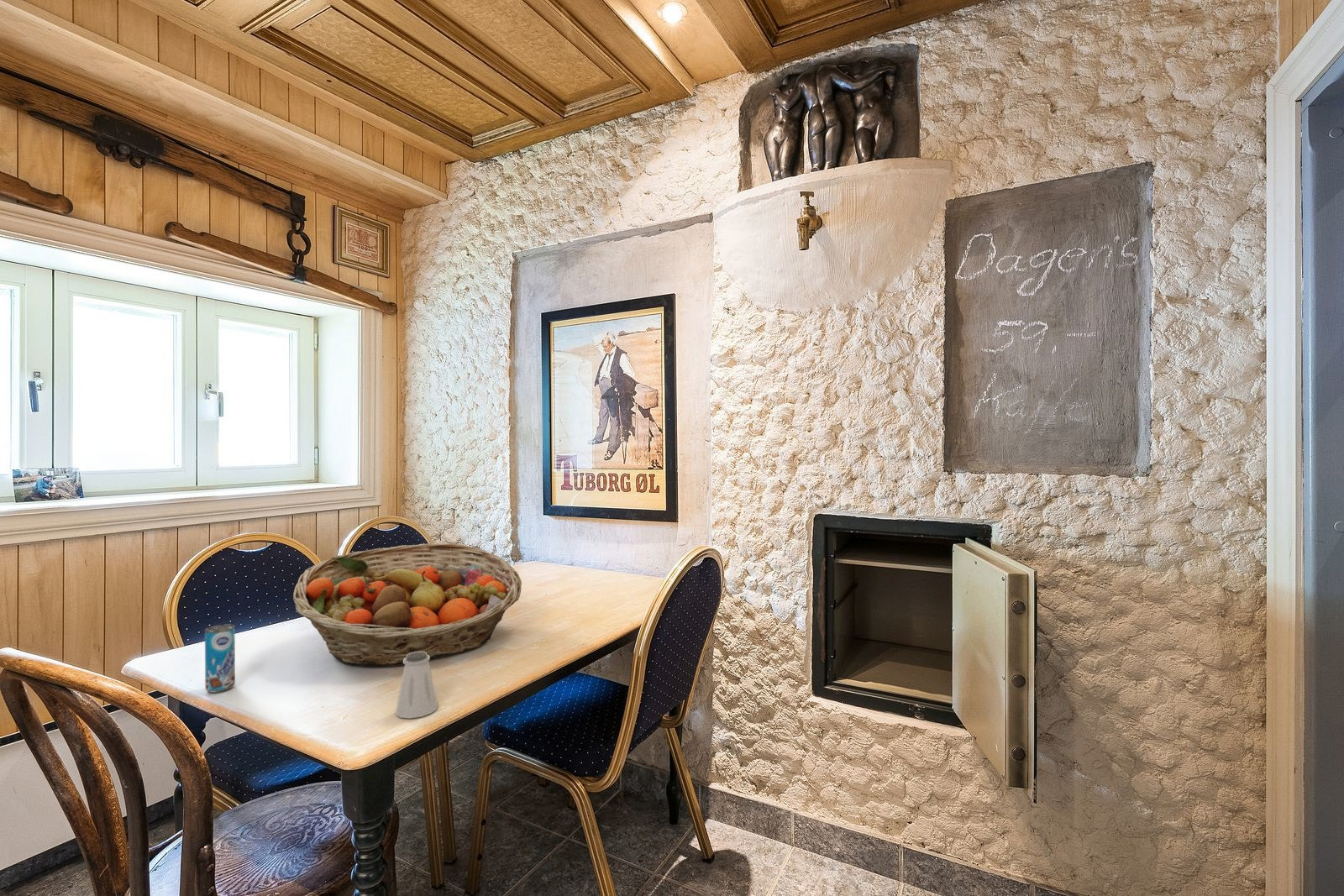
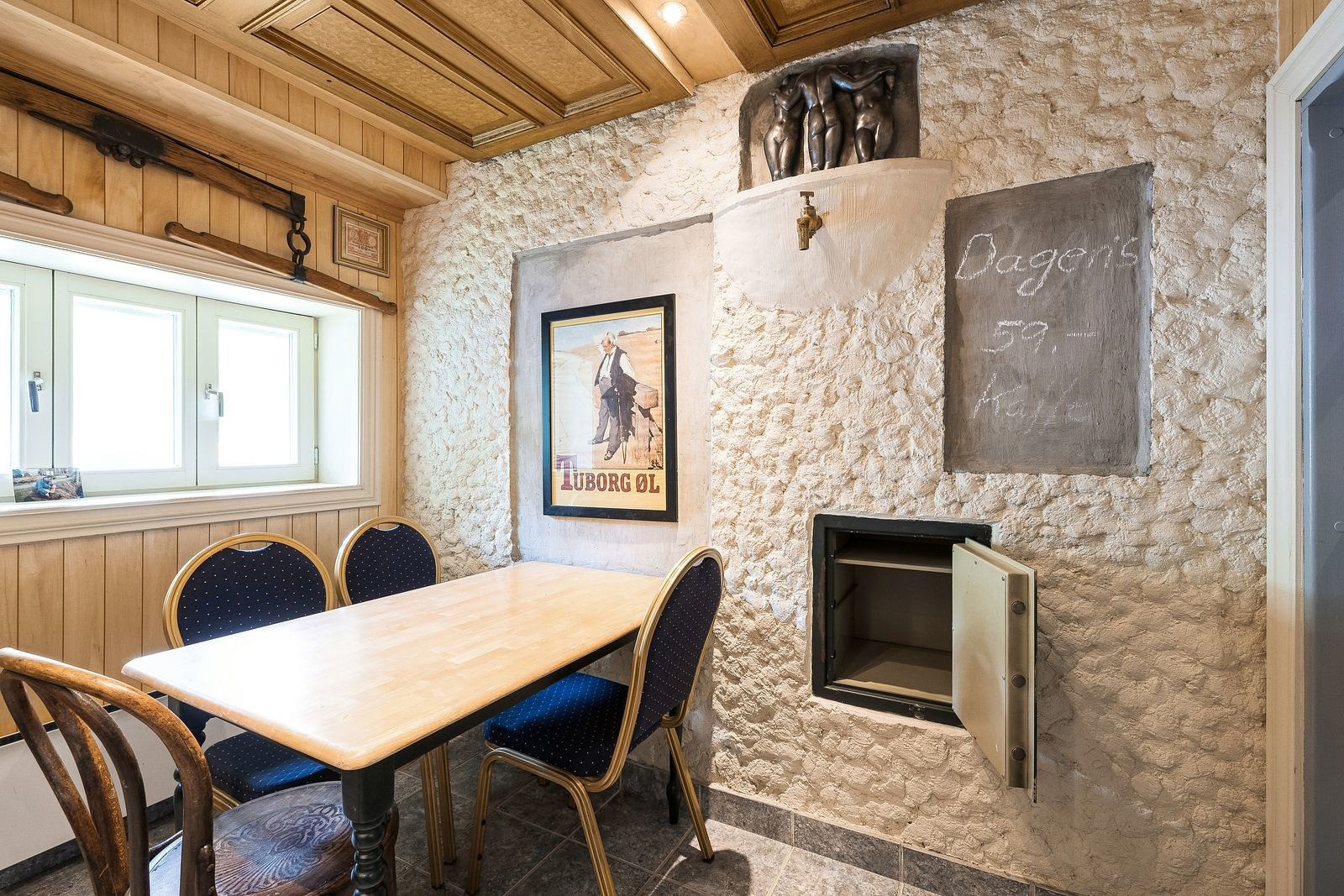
- saltshaker (417, 682)
- beverage can (220, 658)
- fruit basket (415, 599)
